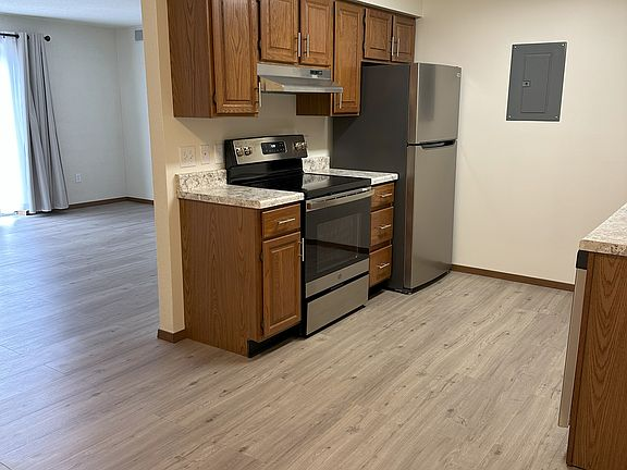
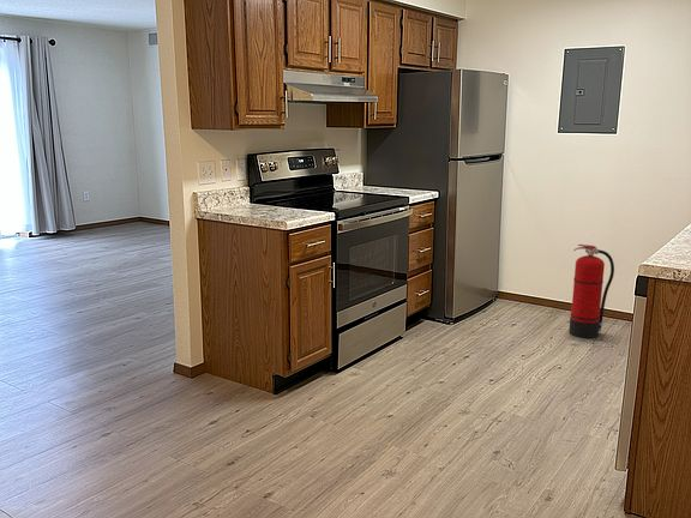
+ fire extinguisher (590, 289)
